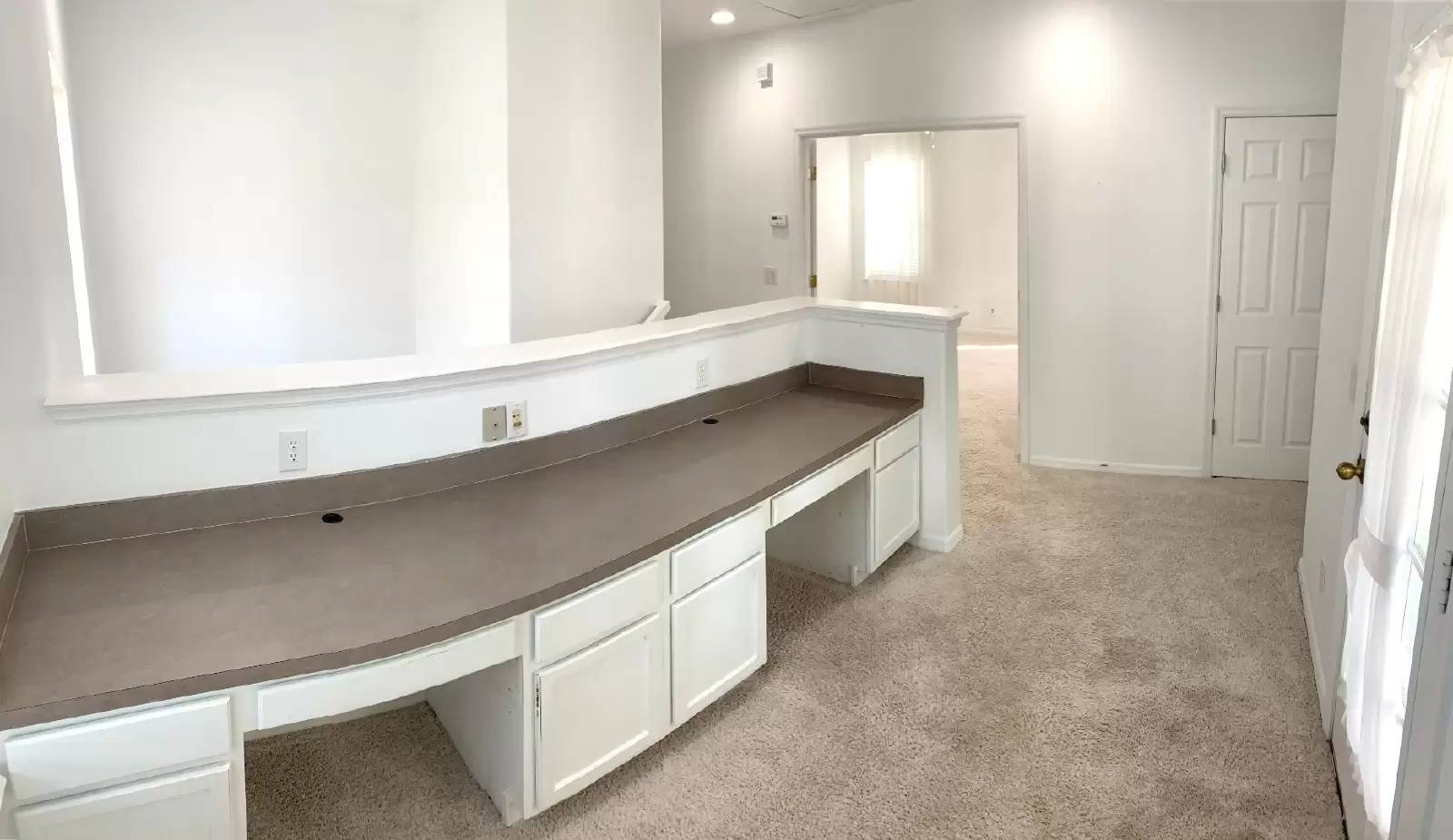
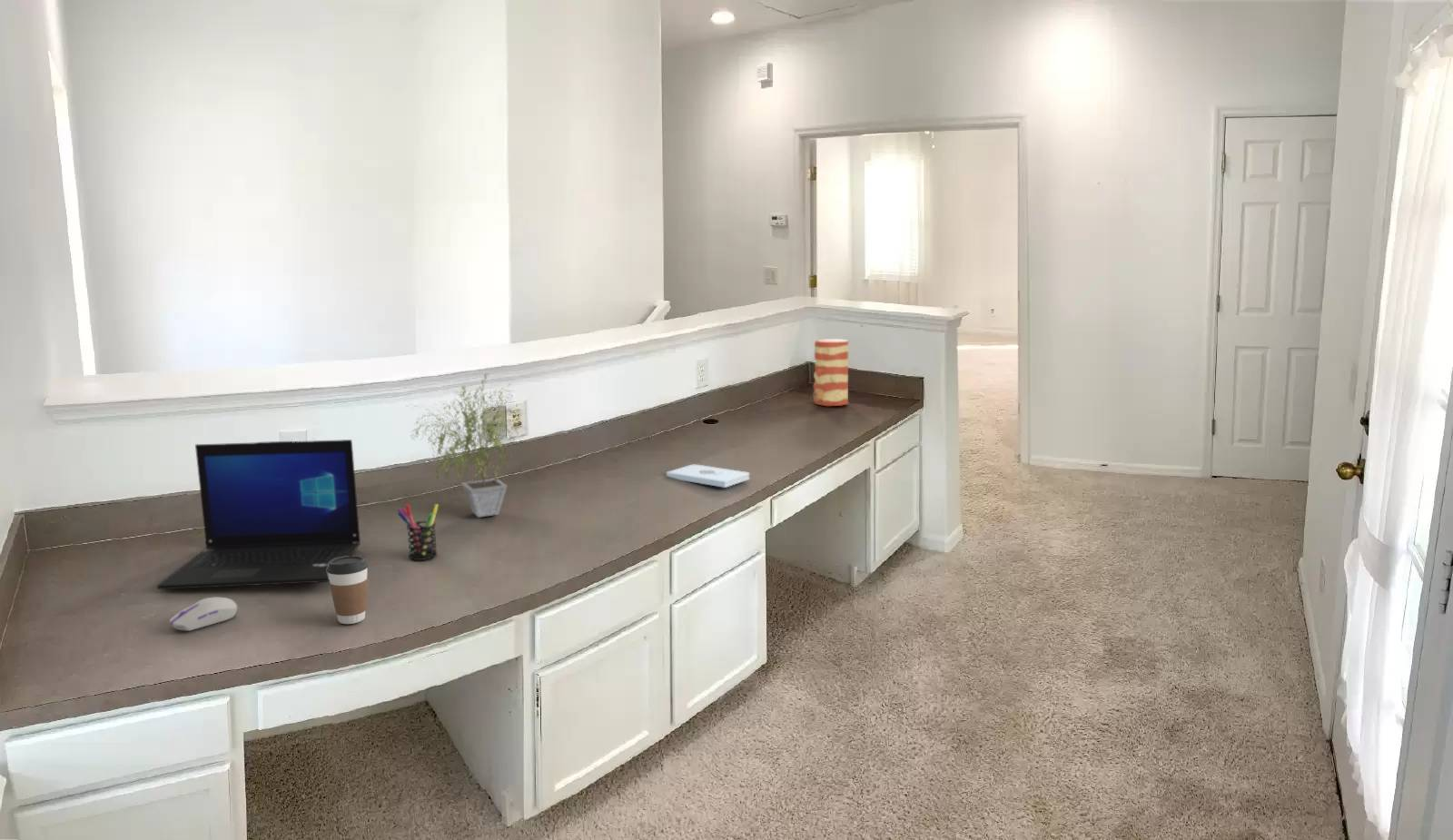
+ notepad (708, 475)
+ coffee cup (349, 589)
+ computer mouse (203, 611)
+ potted plant (471, 444)
+ laptop (261, 510)
+ pen holder (421, 529)
+ vase (829, 371)
